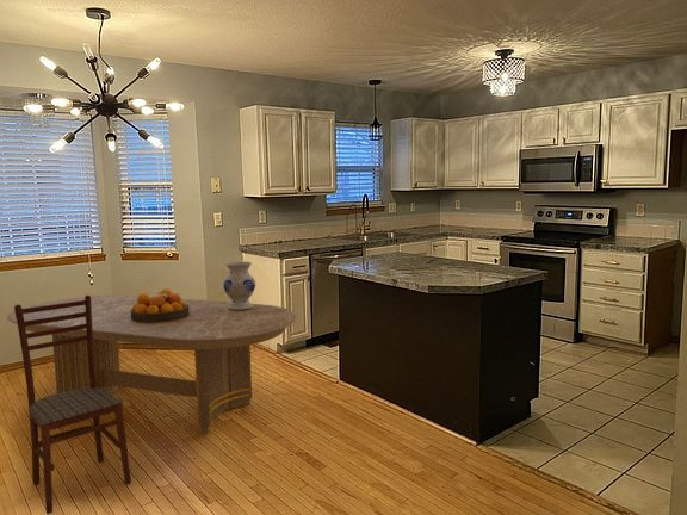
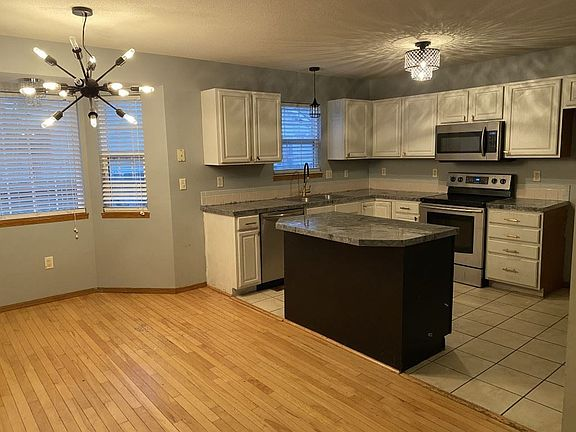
- vase (239, 285)
- dining table (148, 374)
- fruit bowl (159, 303)
- dining chair (72, 396)
